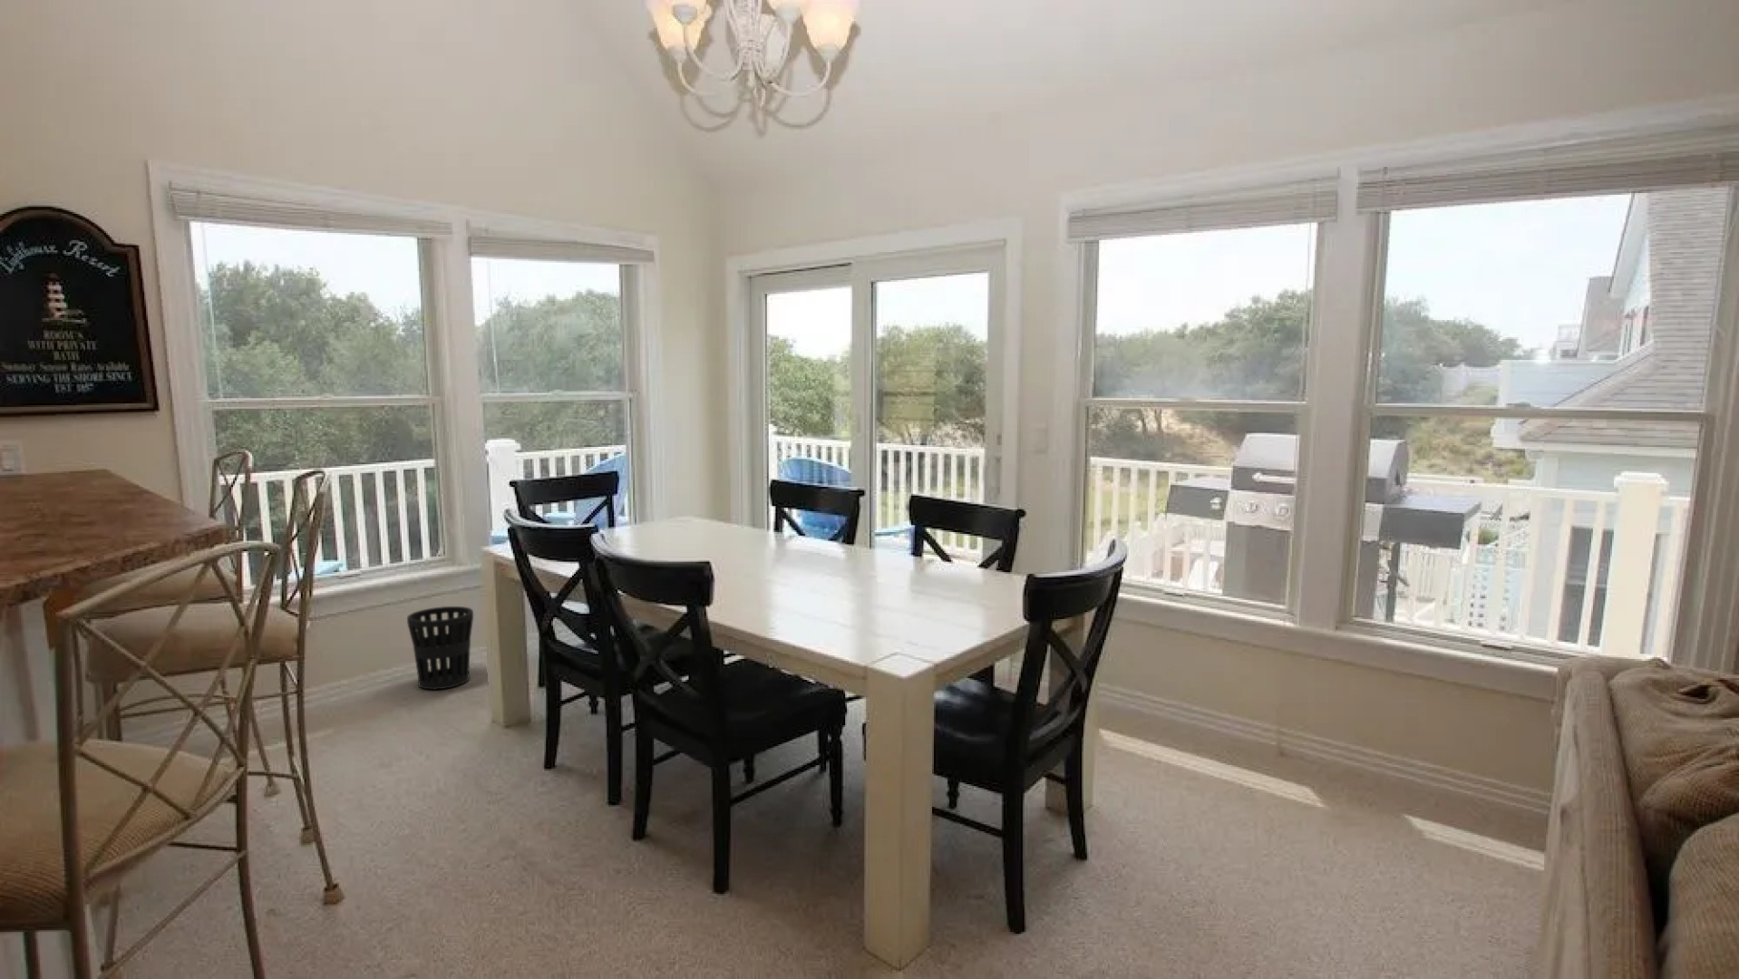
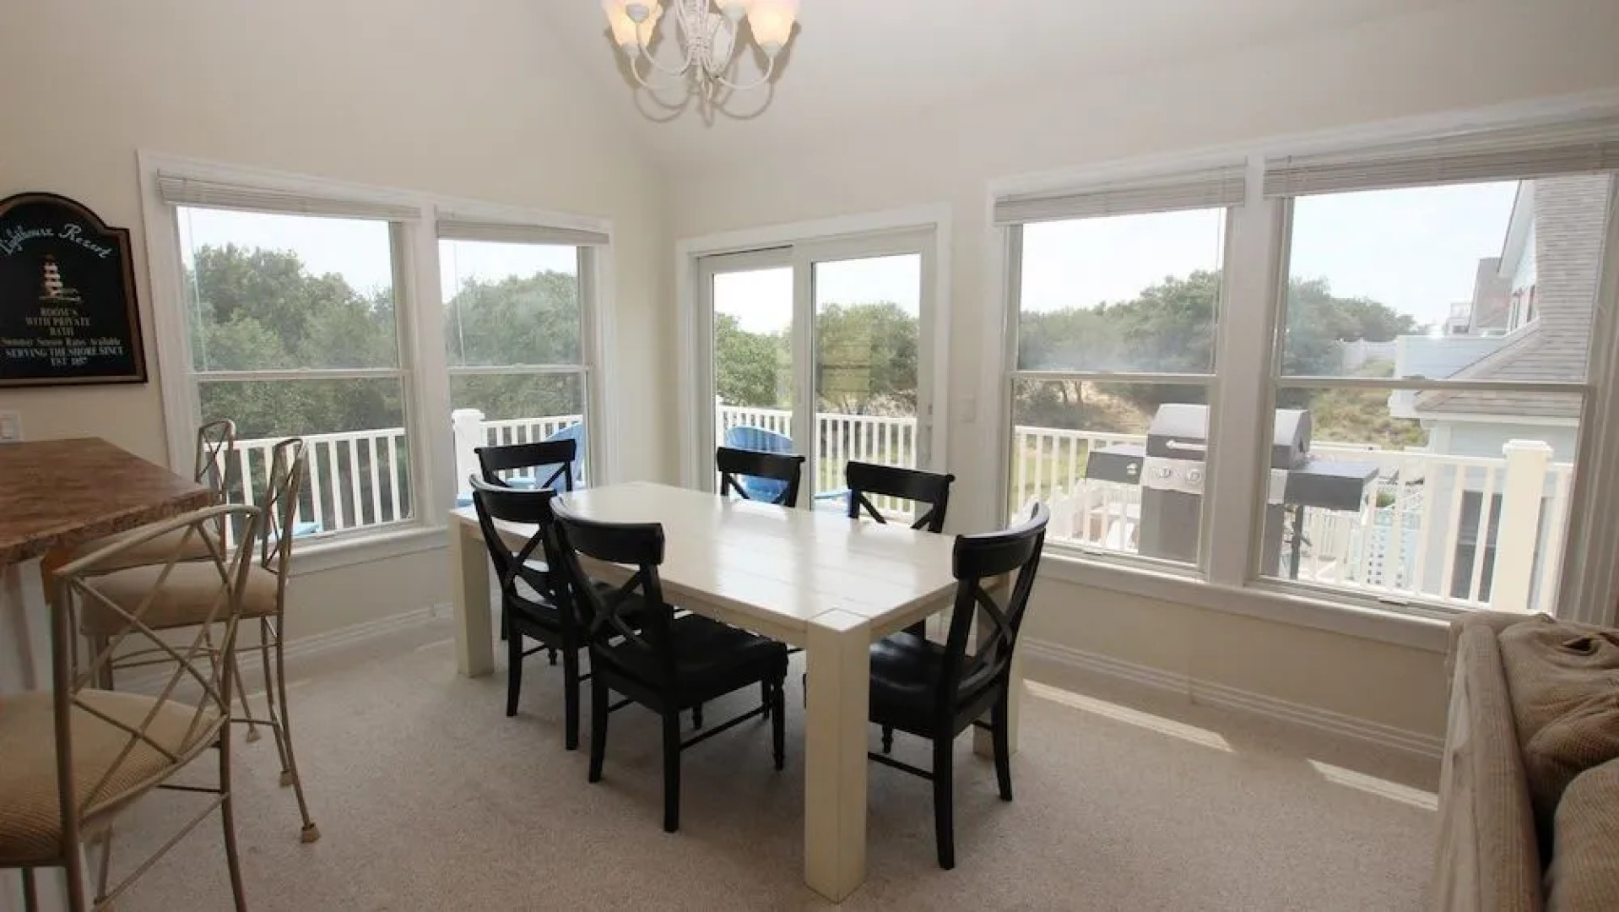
- wastebasket (442, 647)
